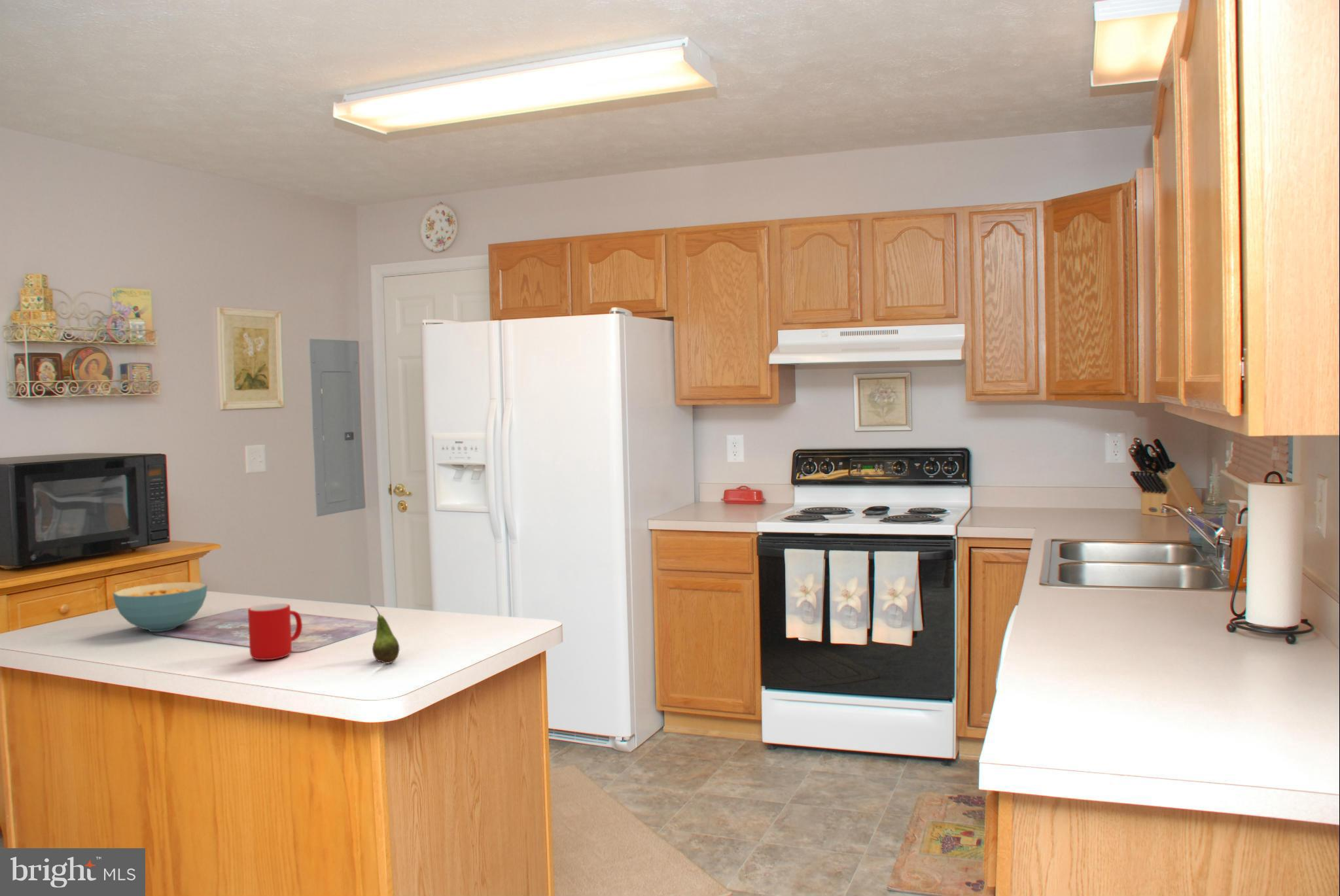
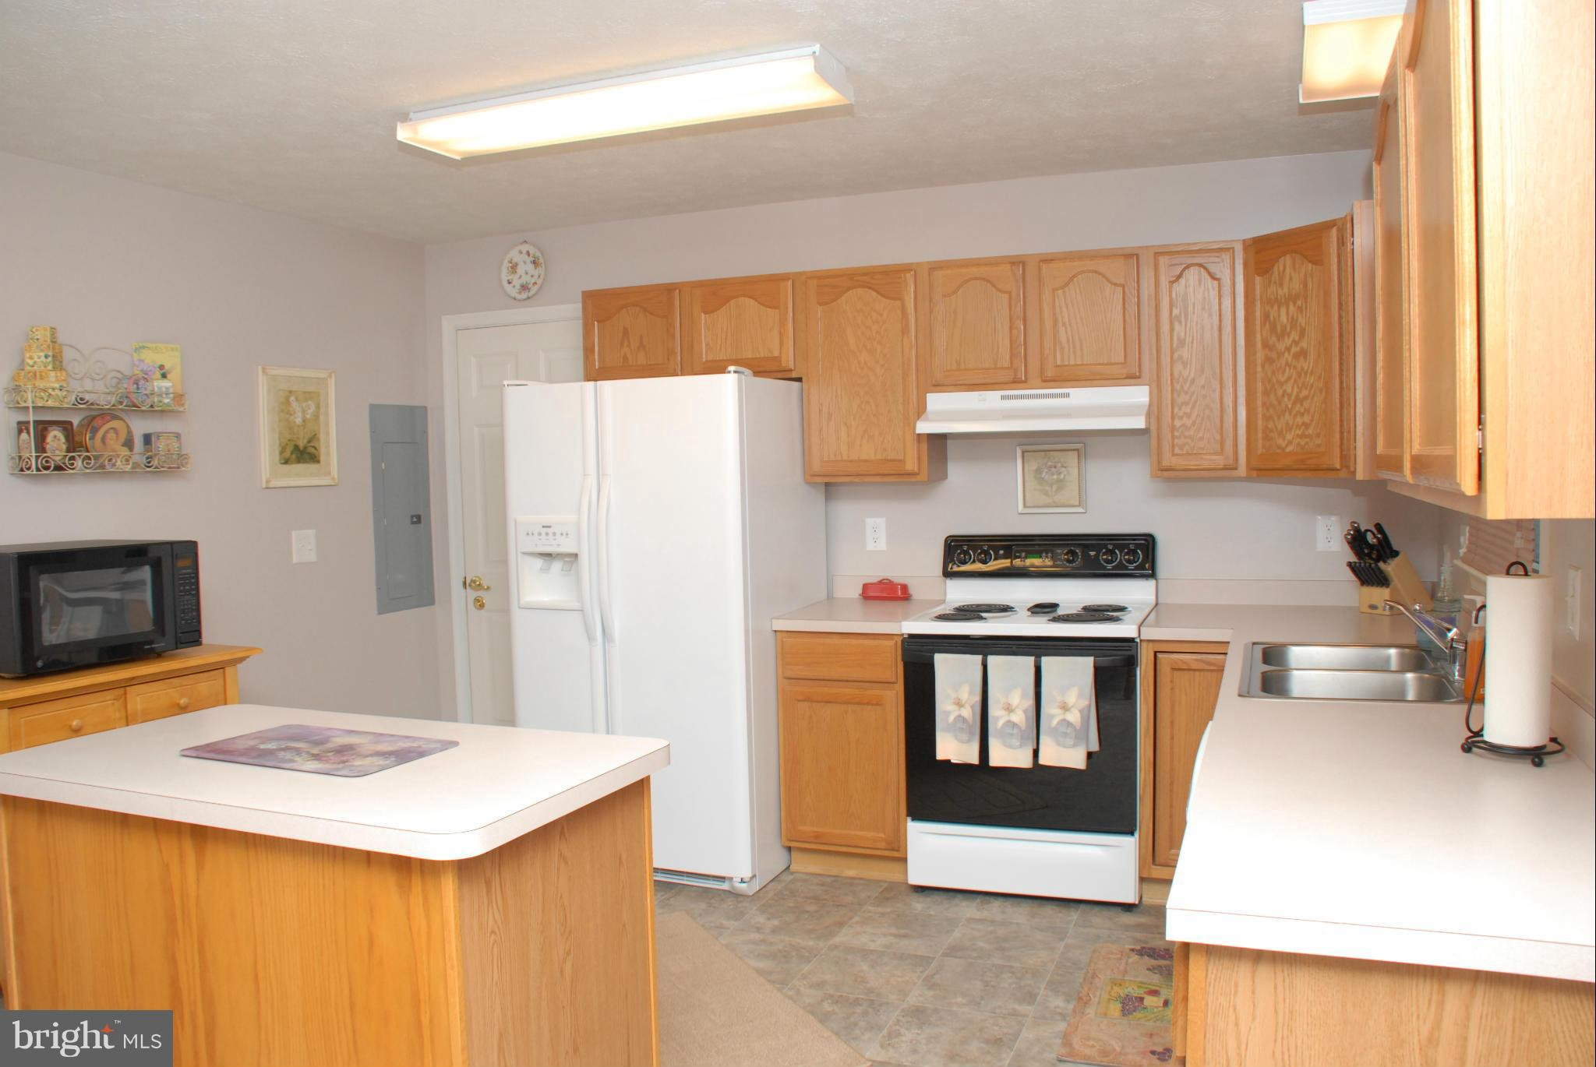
- fruit (385, 632)
- cup (277, 630)
- cereal bowl (162, 609)
